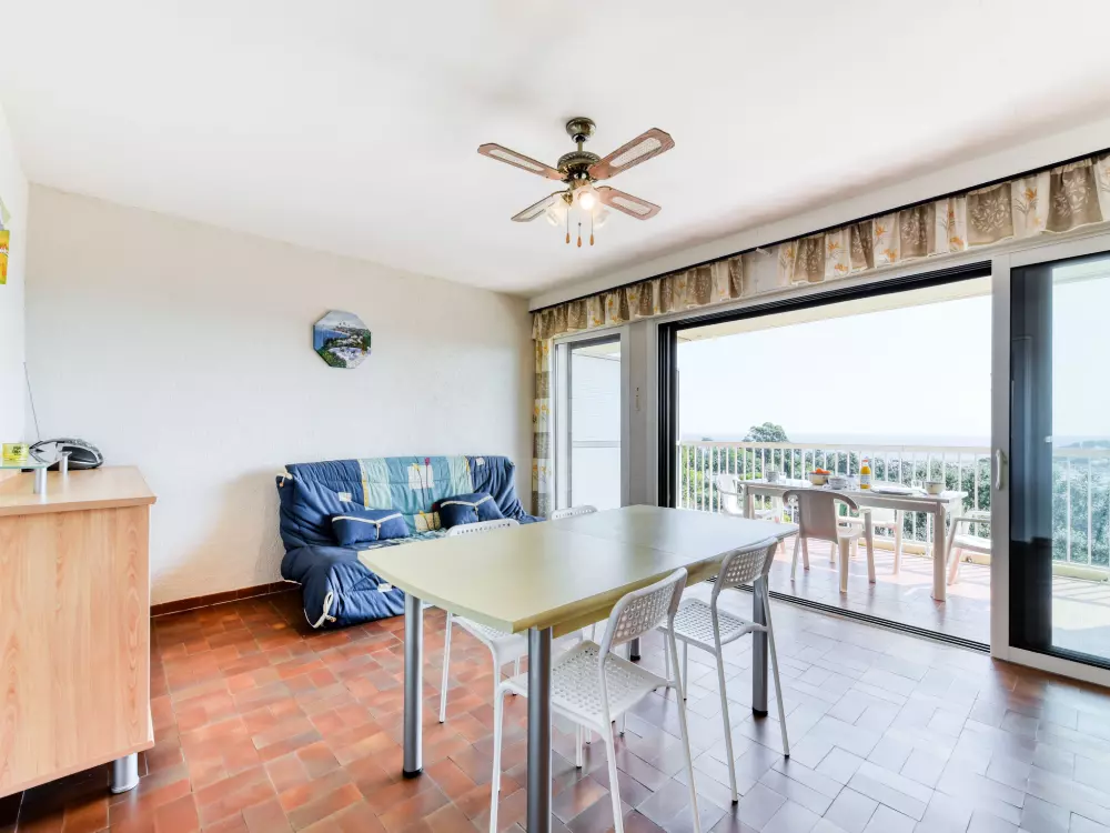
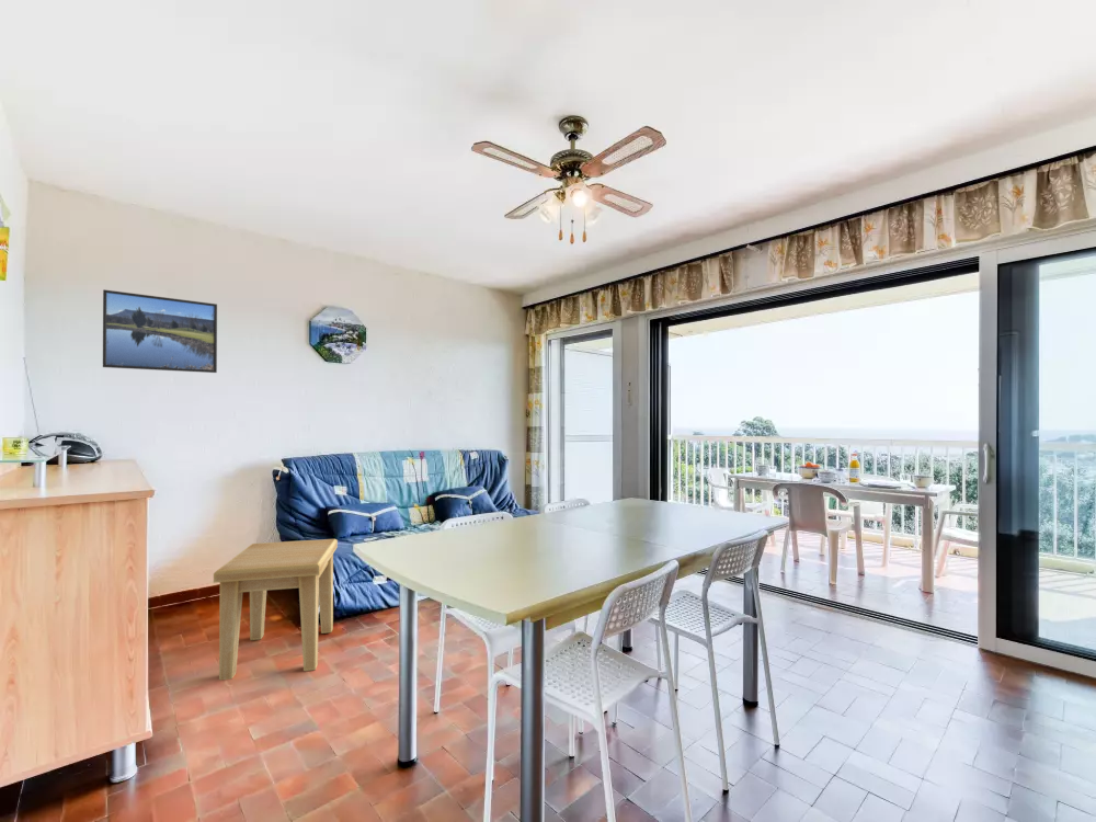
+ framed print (163, 333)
+ side table (281, 589)
